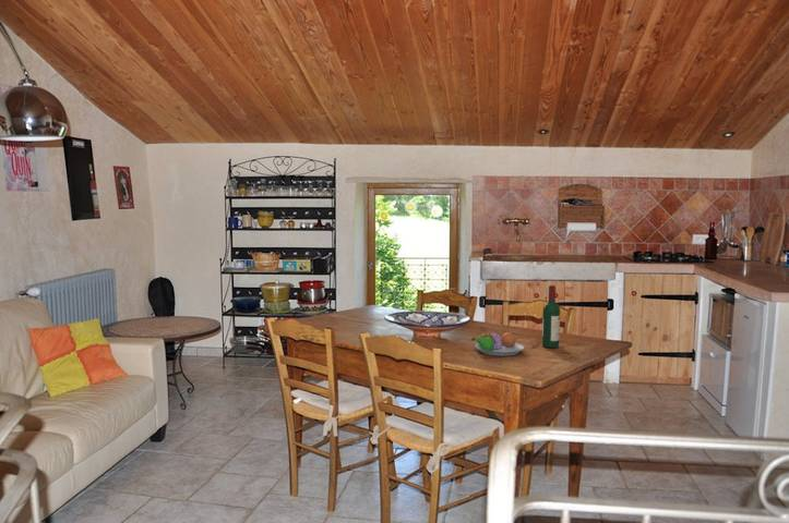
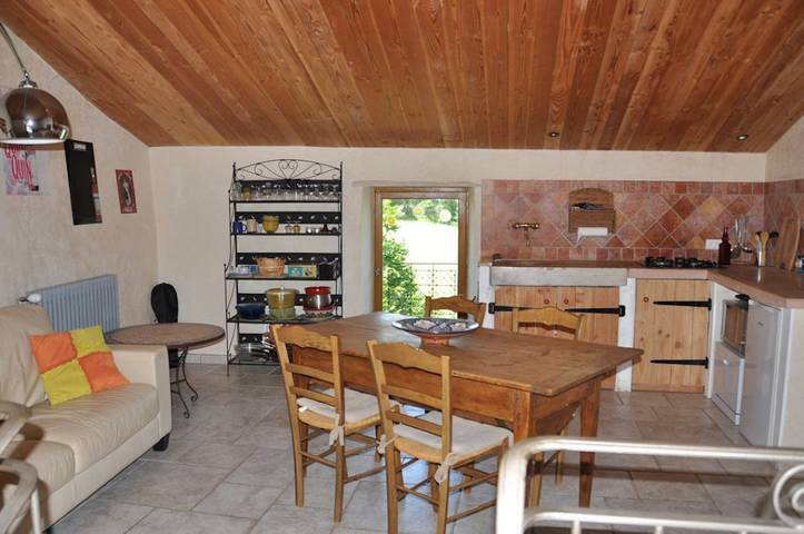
- wine bottle (551, 316)
- fruit bowl (497, 341)
